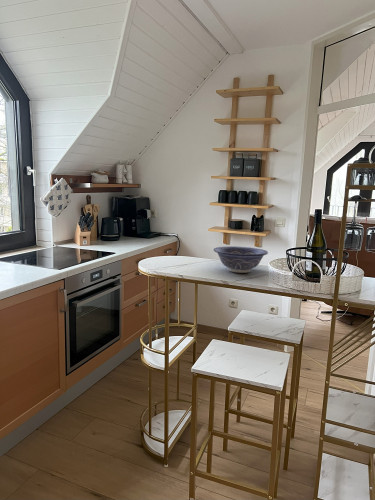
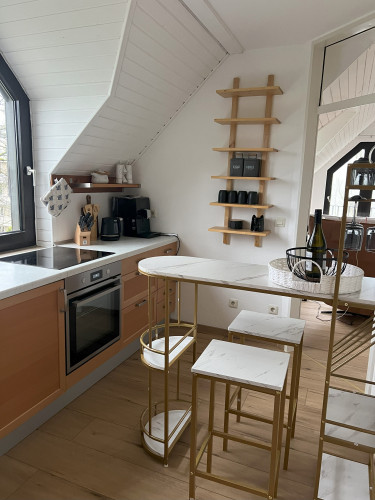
- decorative bowl (240, 260)
